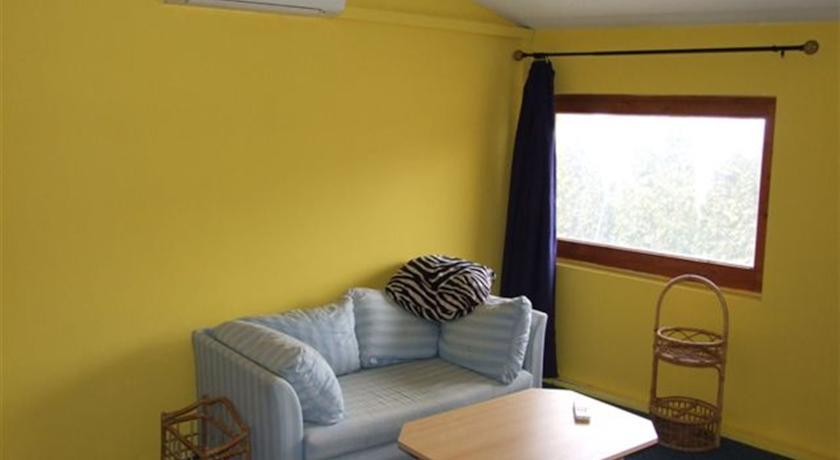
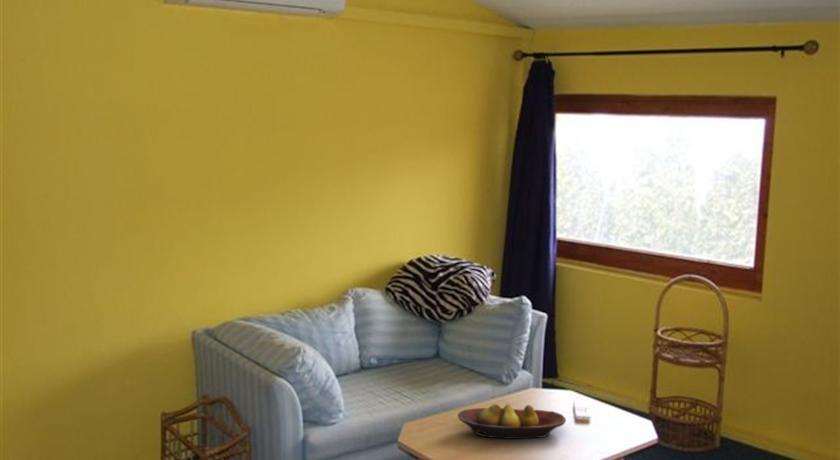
+ fruit bowl (512, 418)
